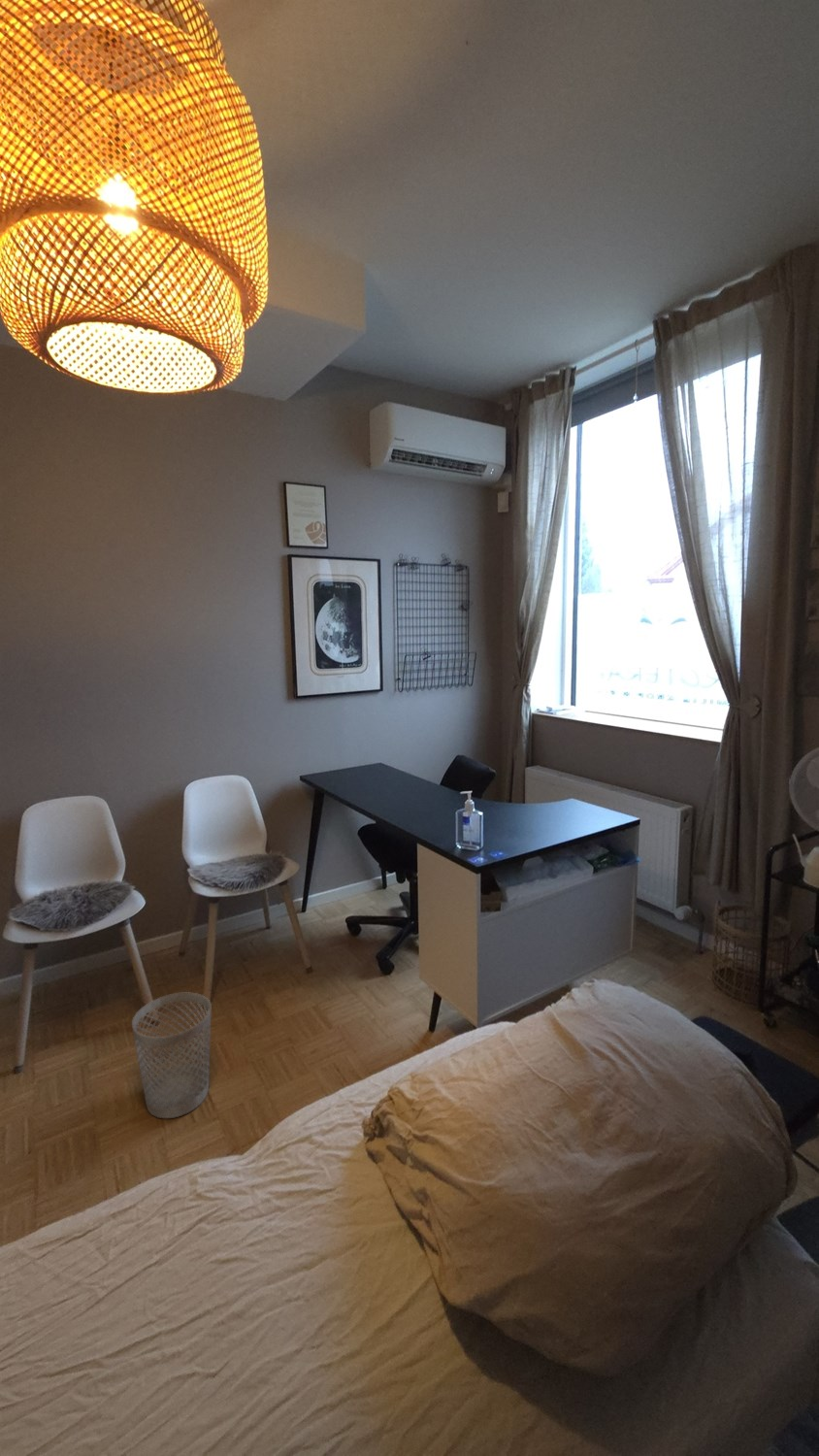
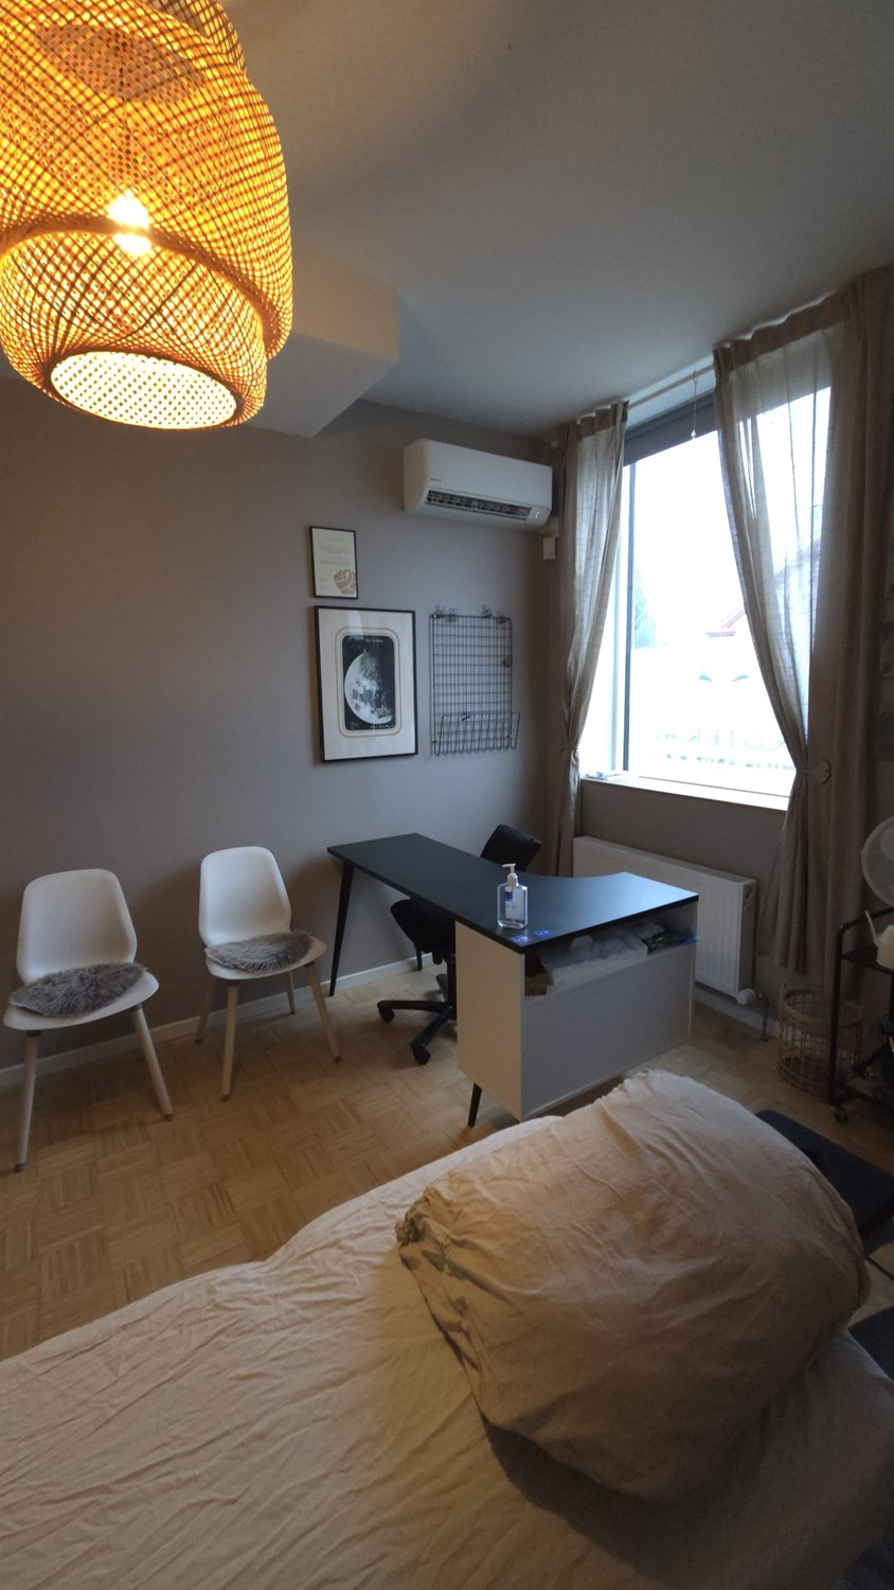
- wastebasket (176, 1055)
